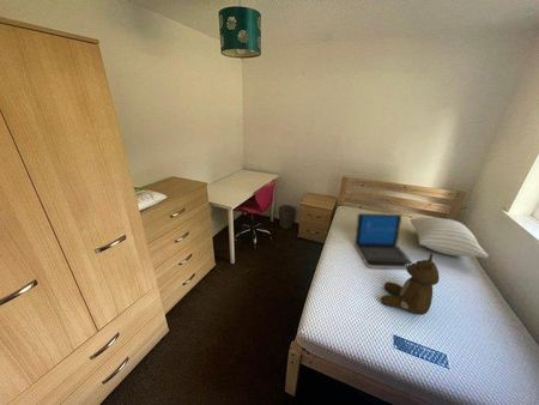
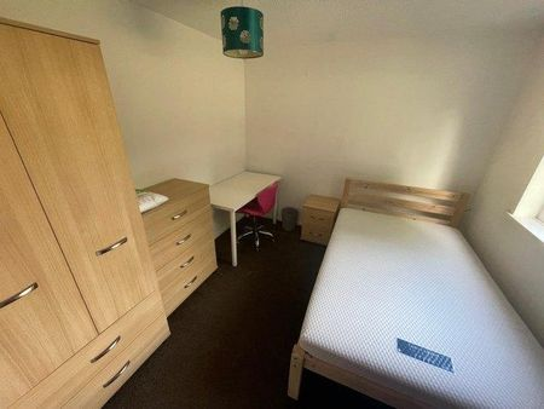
- laptop (384, 238)
- teddy bear (411, 280)
- pillow (443, 235)
